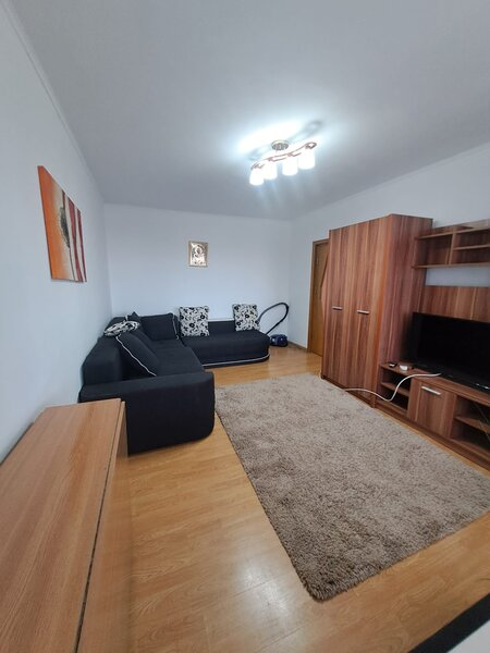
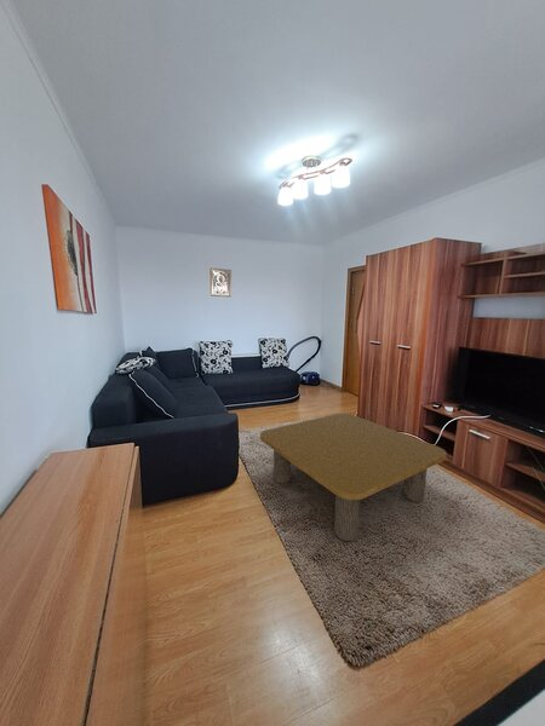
+ coffee table (345, 465)
